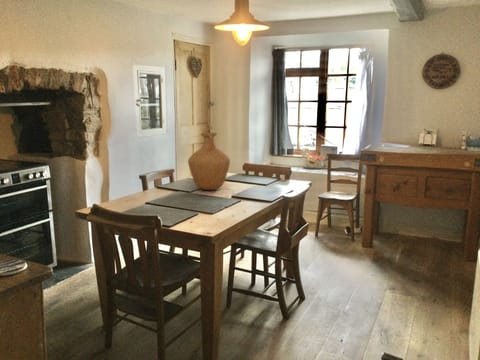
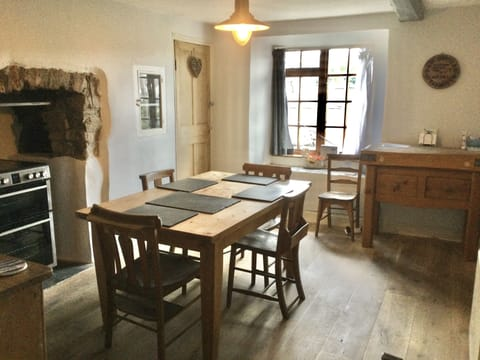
- vase (209, 161)
